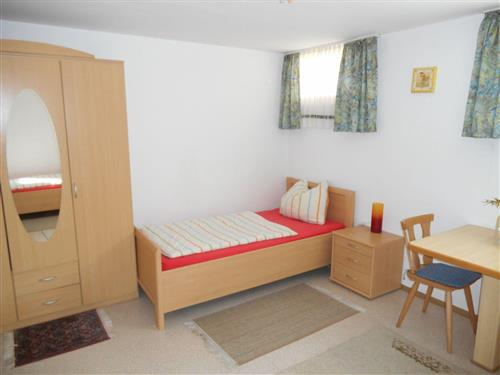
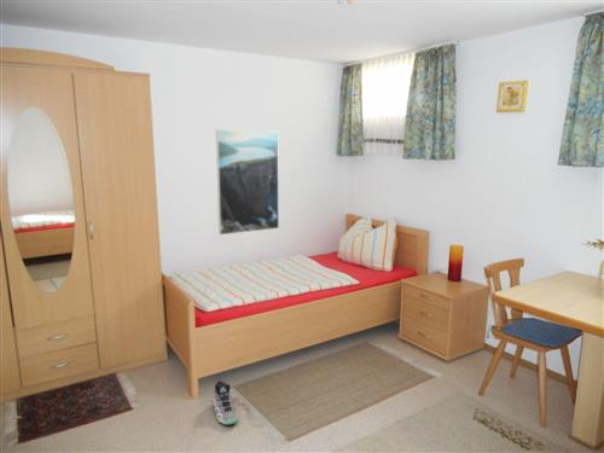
+ sneaker (223, 397)
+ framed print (249, 181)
